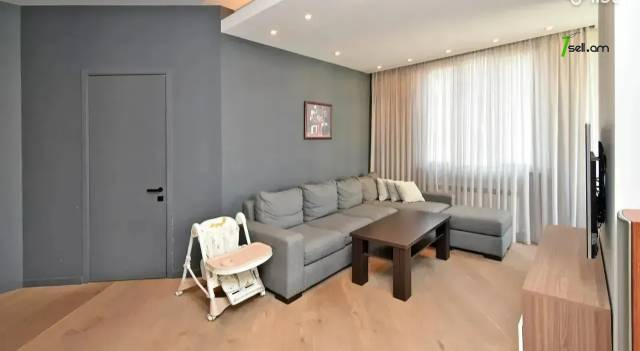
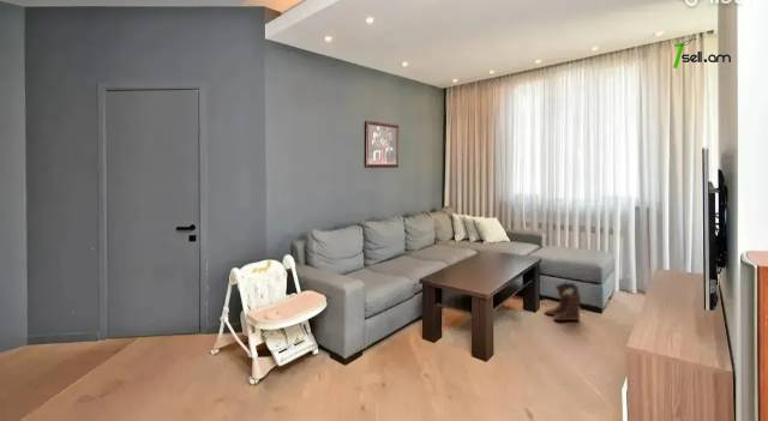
+ boots (564, 300)
